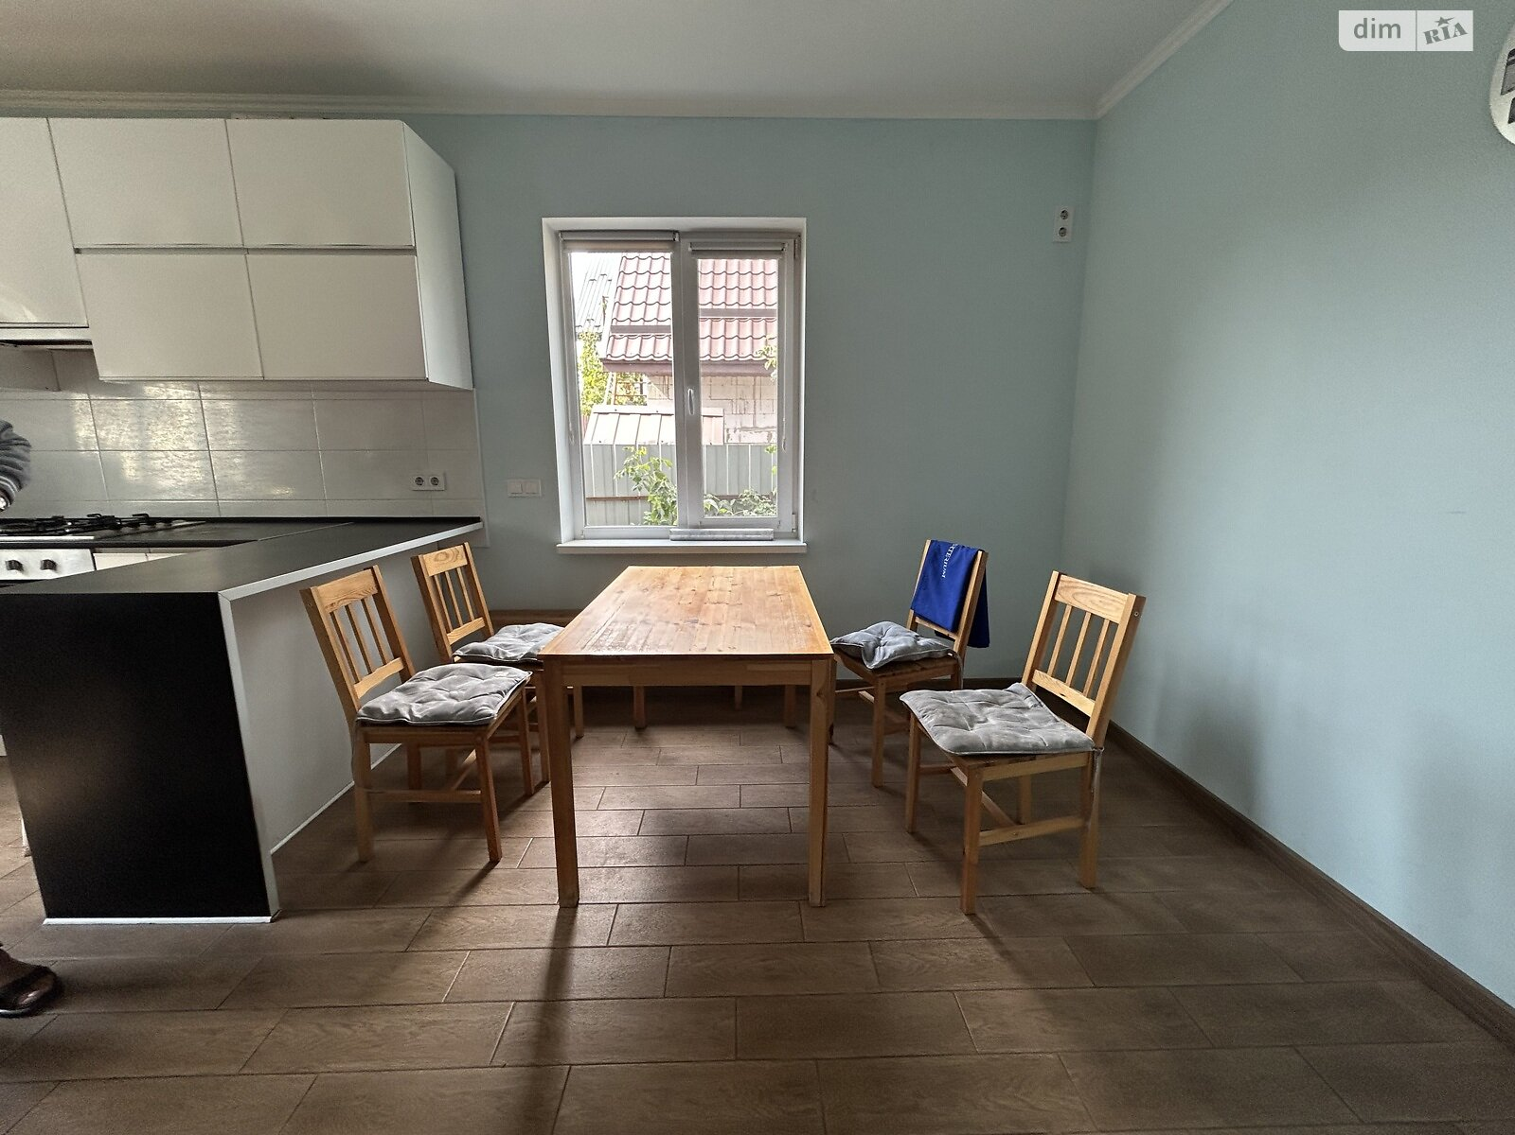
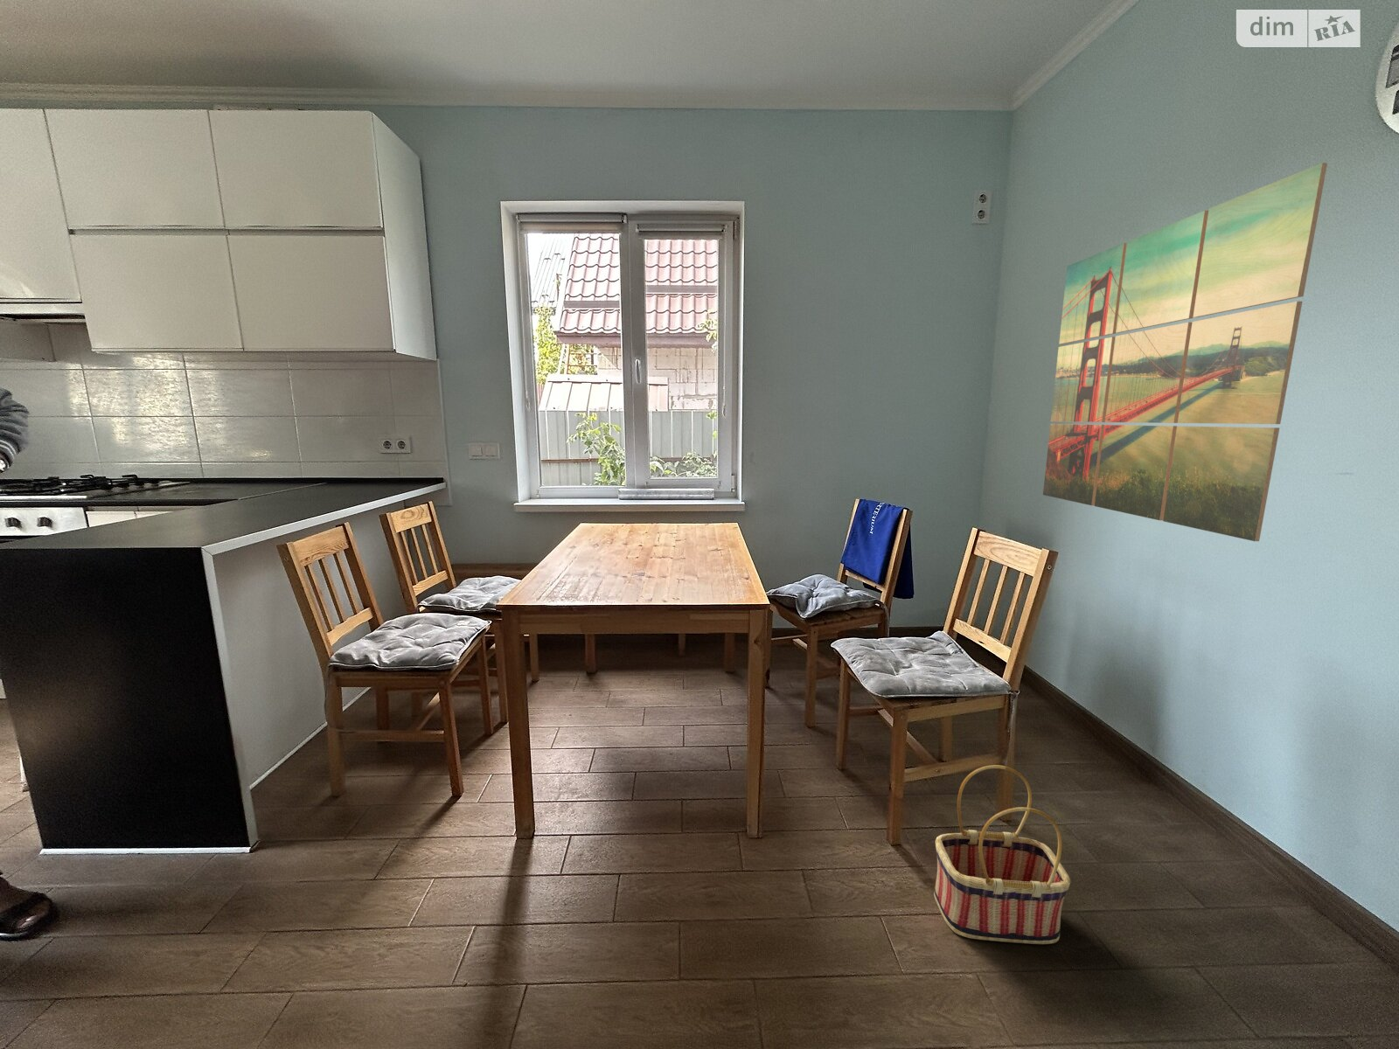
+ wall art (1143, 376)
+ basket (1001, 852)
